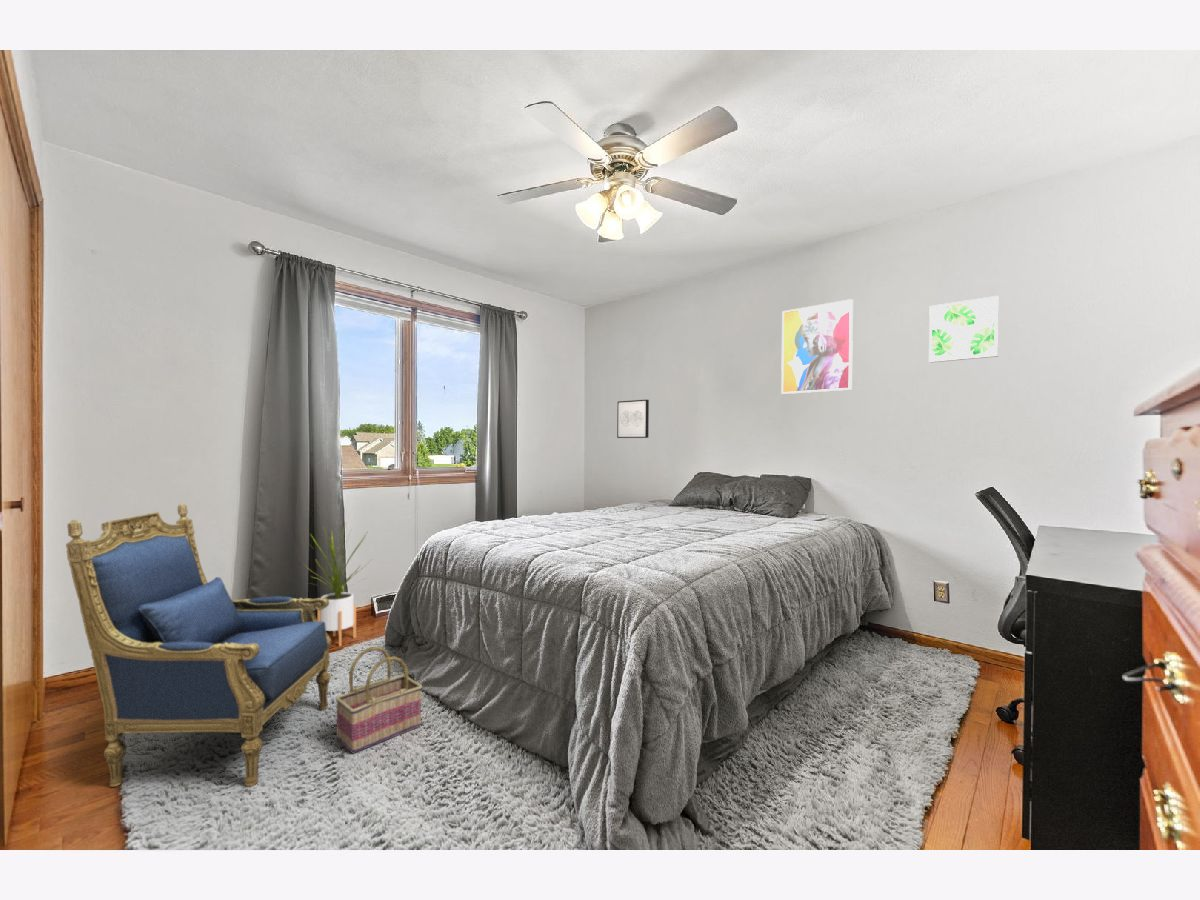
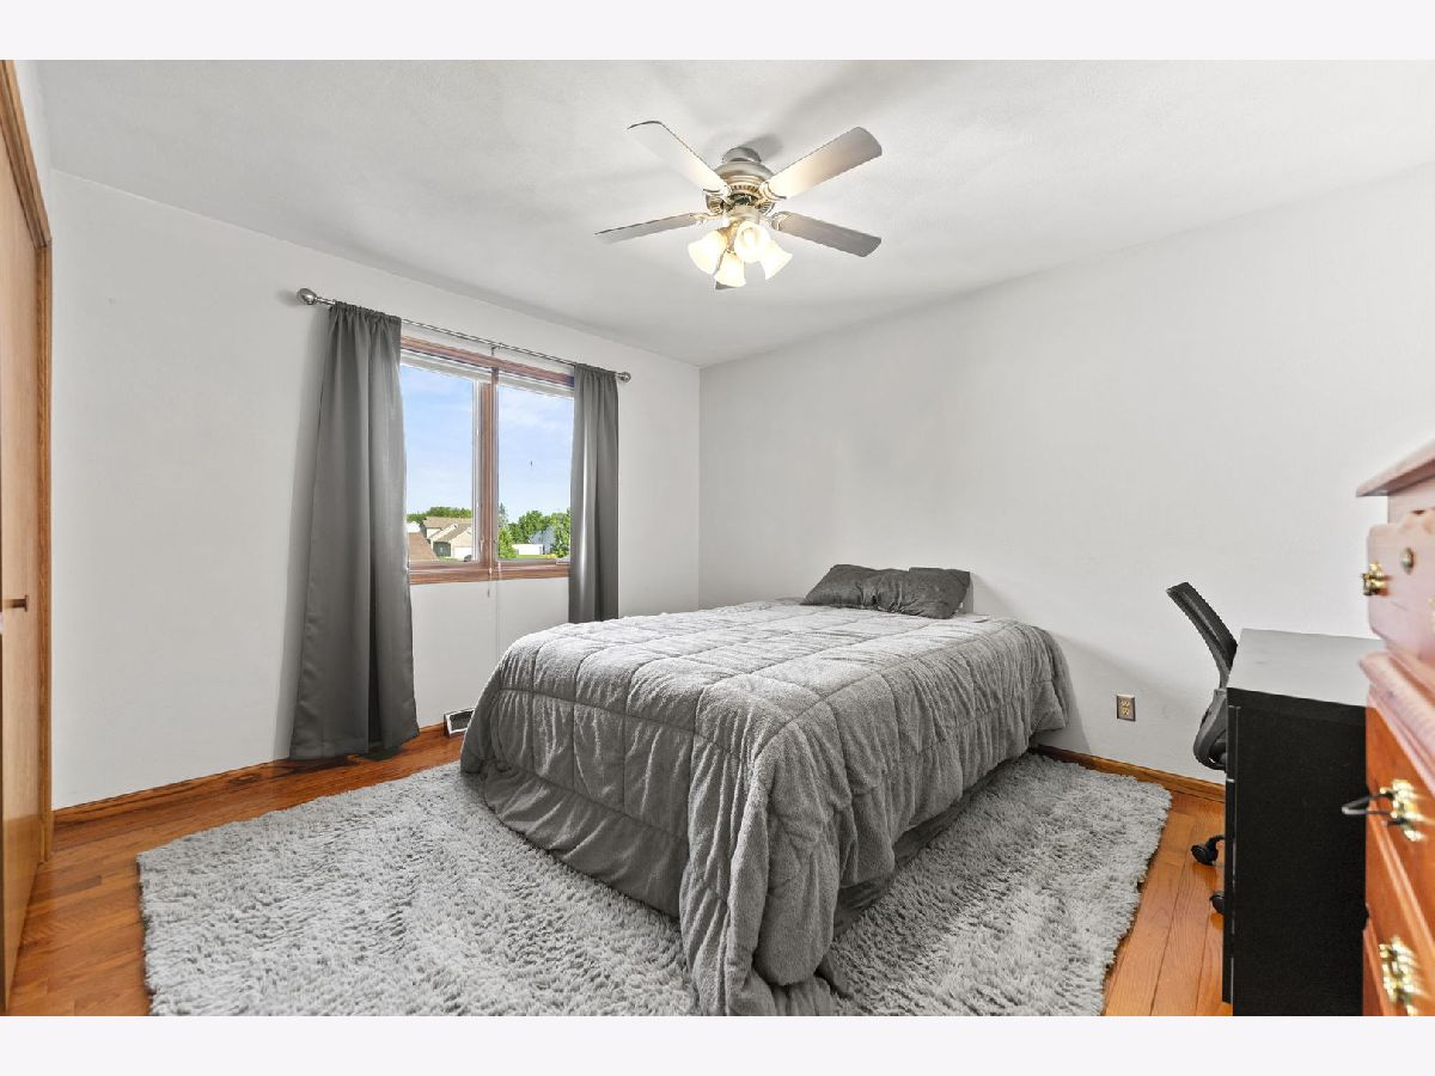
- wall art (815, 348)
- wall art (632, 419)
- basket (379, 692)
- house plant (338, 581)
- armchair (216, 614)
- wall art (962, 330)
